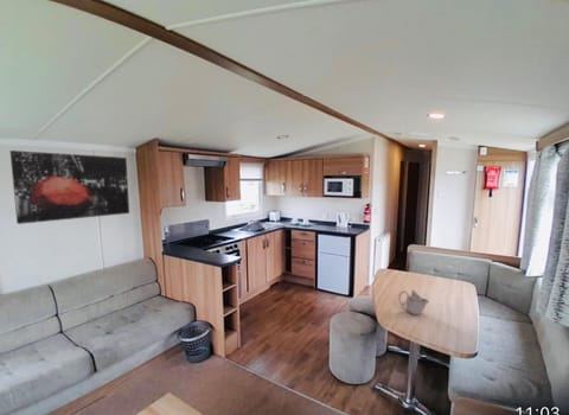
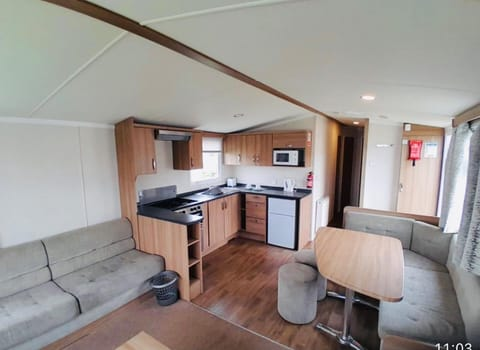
- teapot (413, 301)
- wall art (78, 186)
